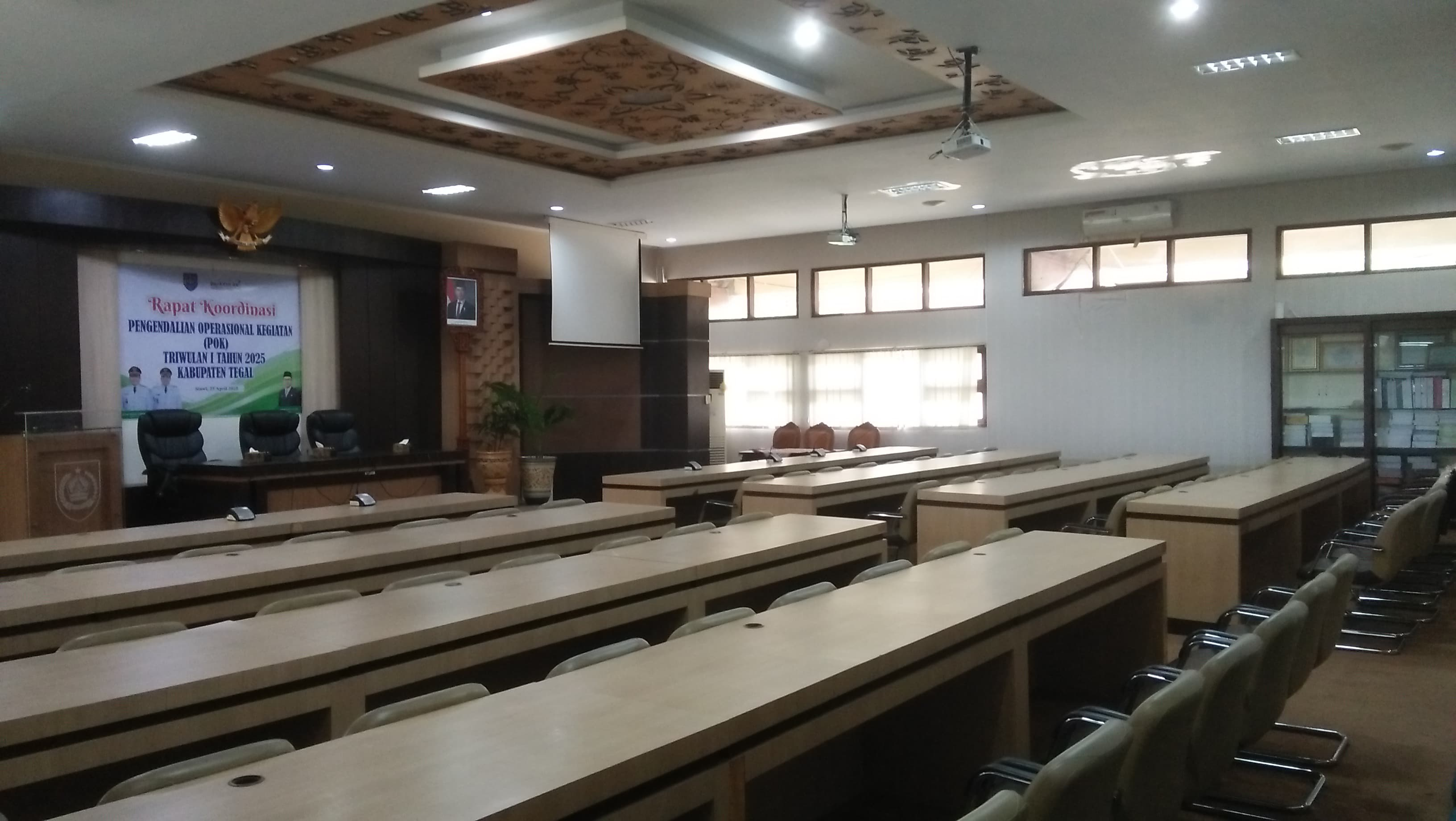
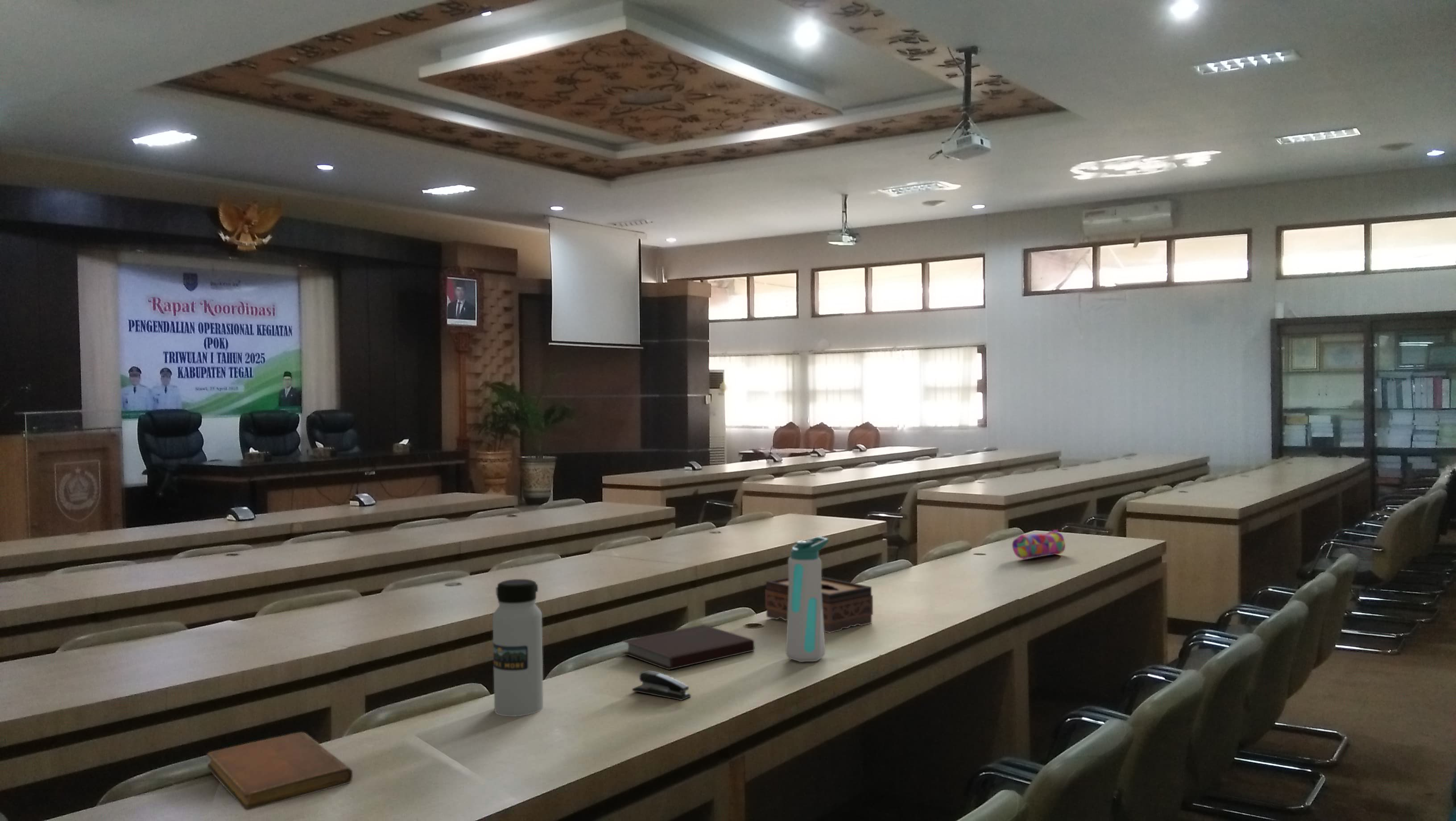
+ notebook (278, 767)
+ water bottle (807, 598)
+ pencil case (1039, 544)
+ notebook (688, 646)
+ stapler (662, 684)
+ water bottle (518, 646)
+ tissue box (822, 602)
